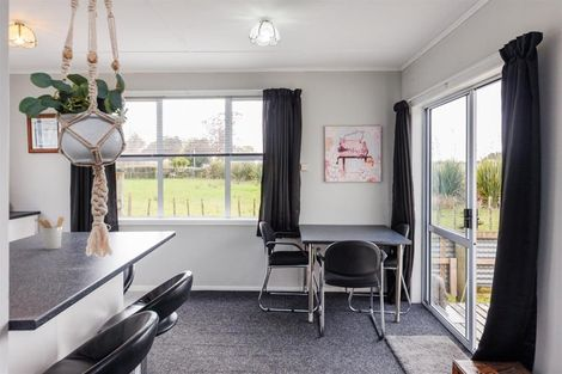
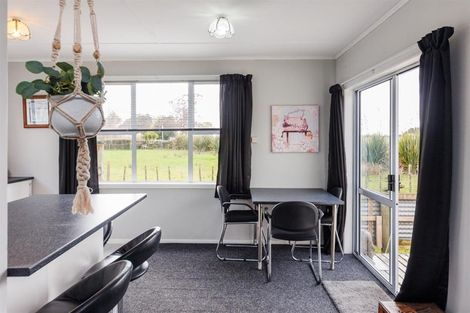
- utensil holder (49, 232)
